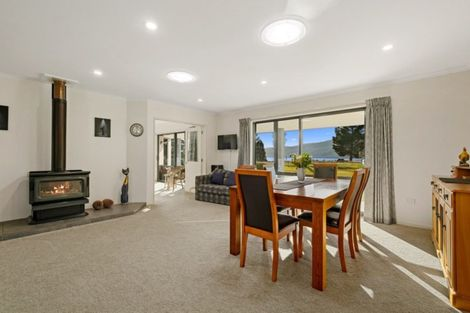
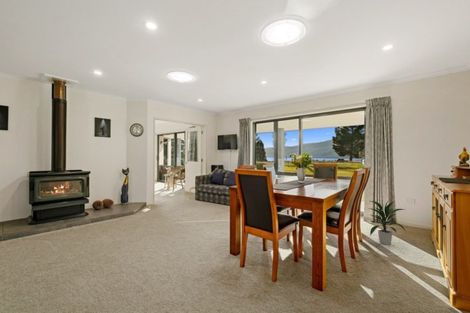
+ indoor plant (383, 220)
